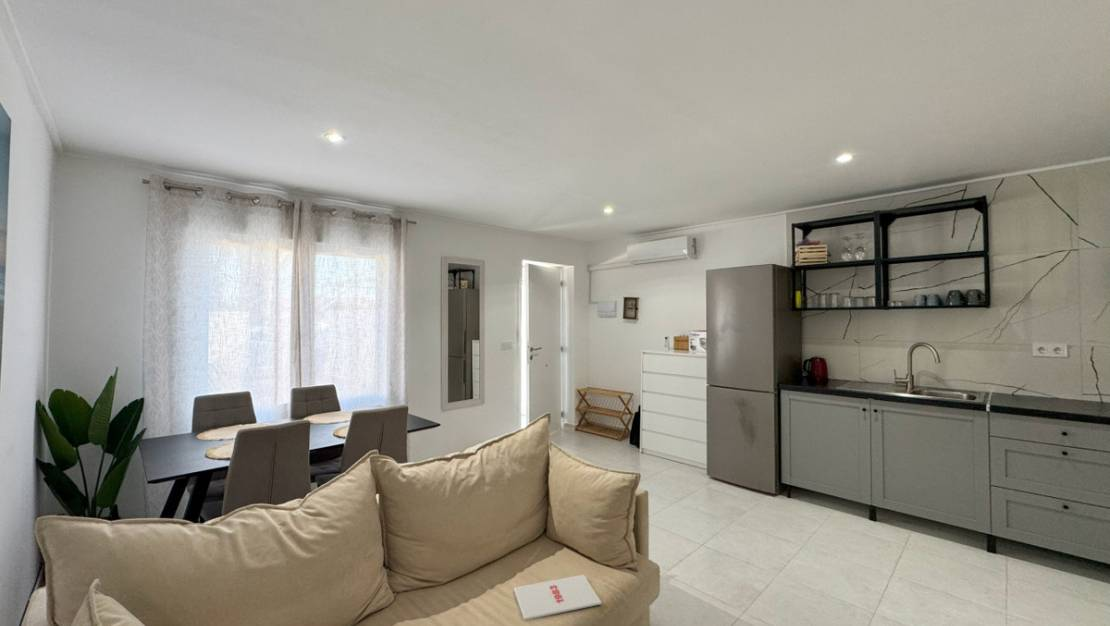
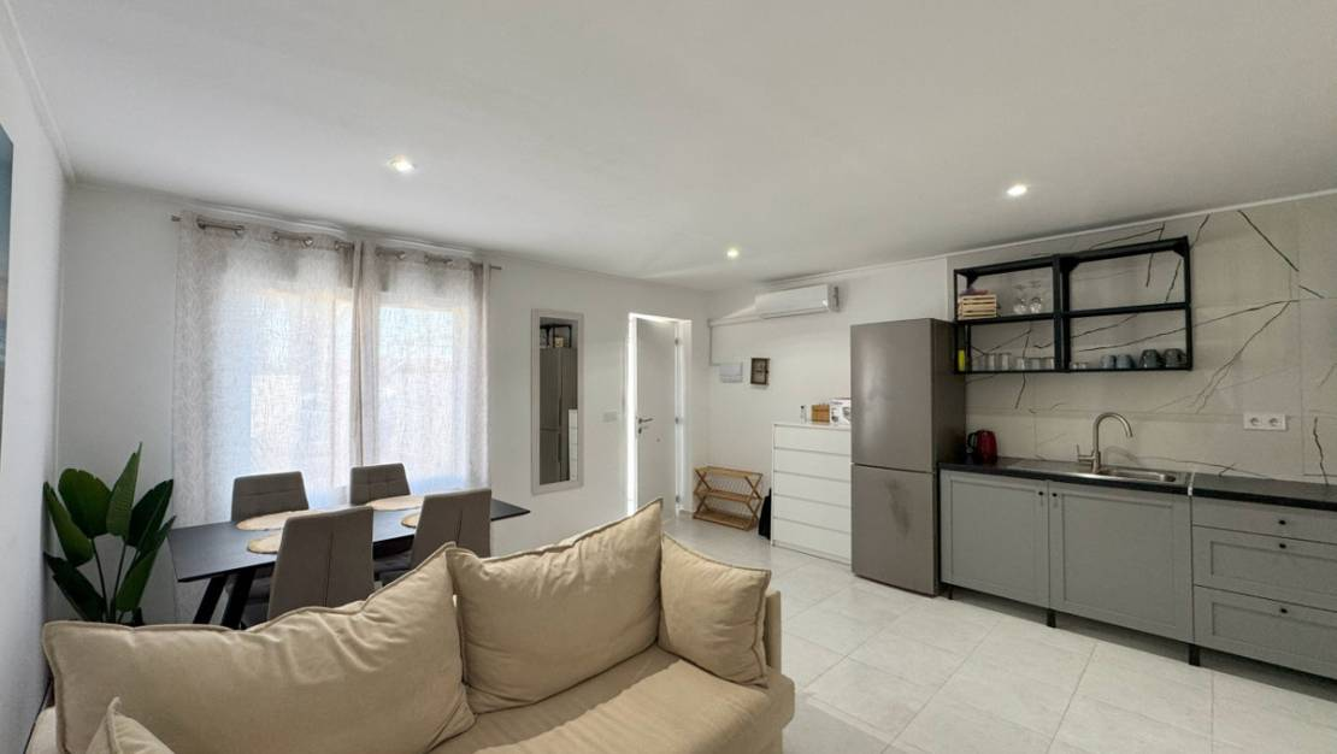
- magazine (556, 595)
